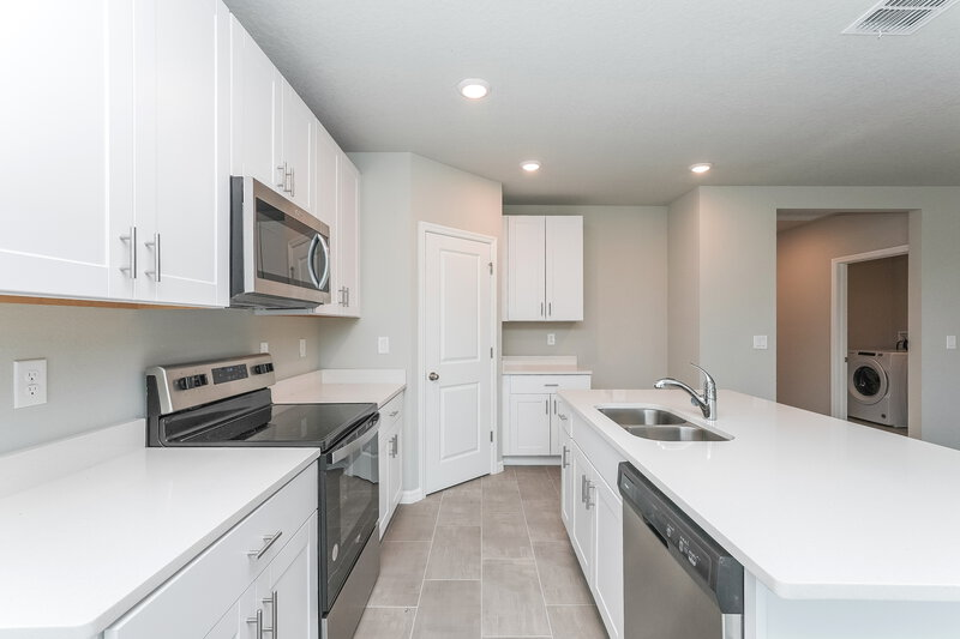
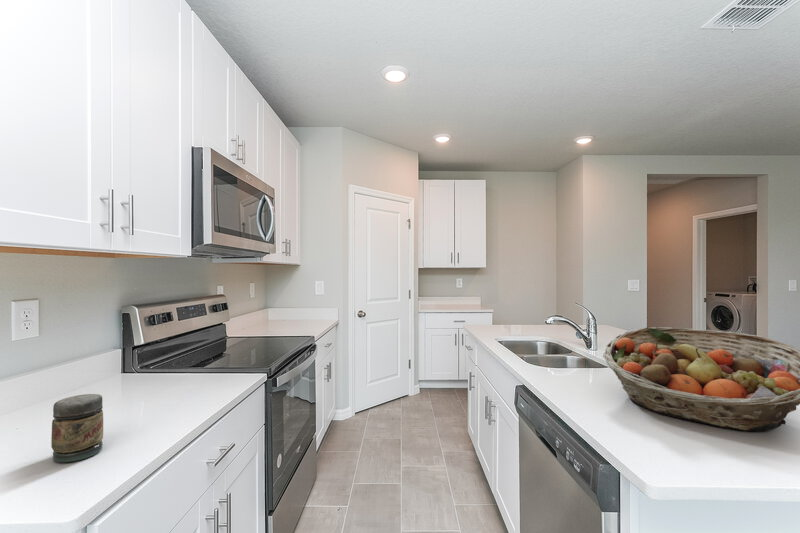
+ jar (78, 426)
+ fruit basket (698, 371)
